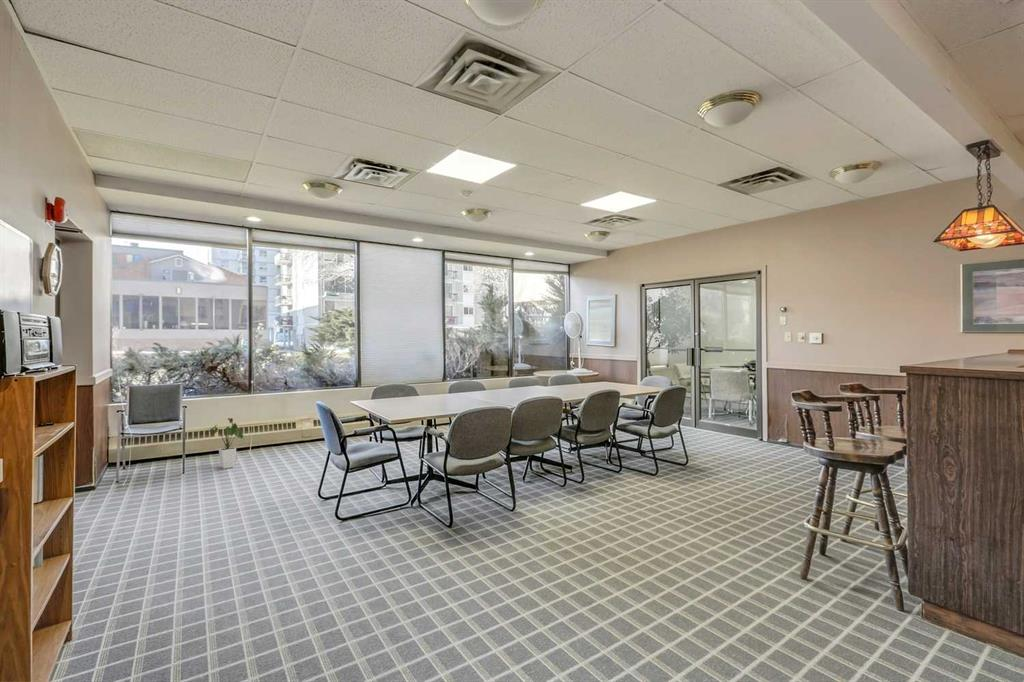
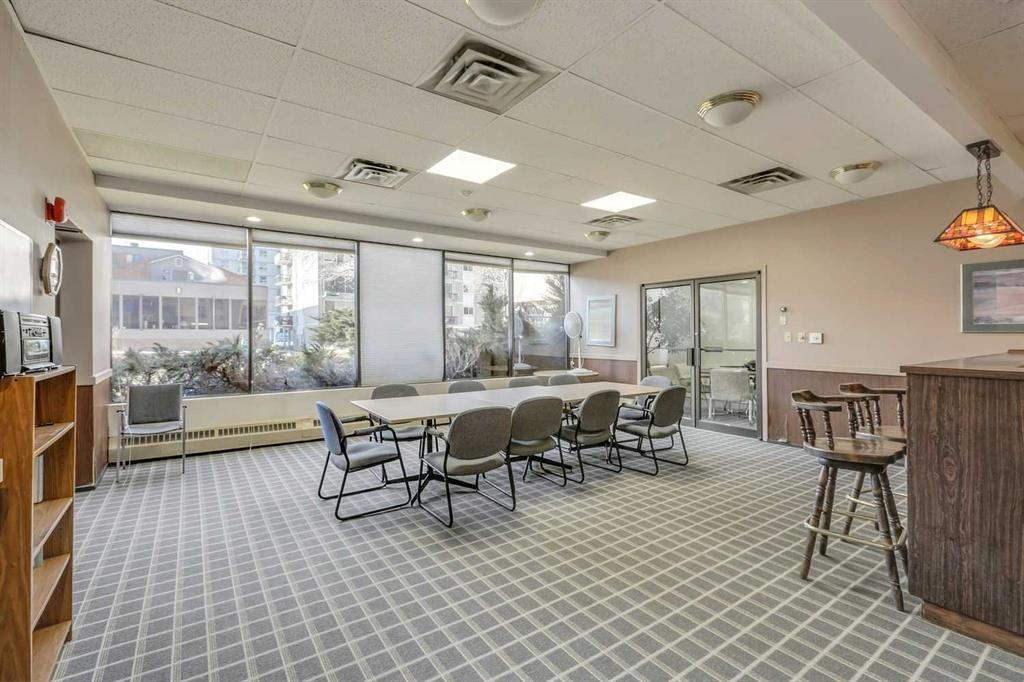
- house plant (224, 443)
